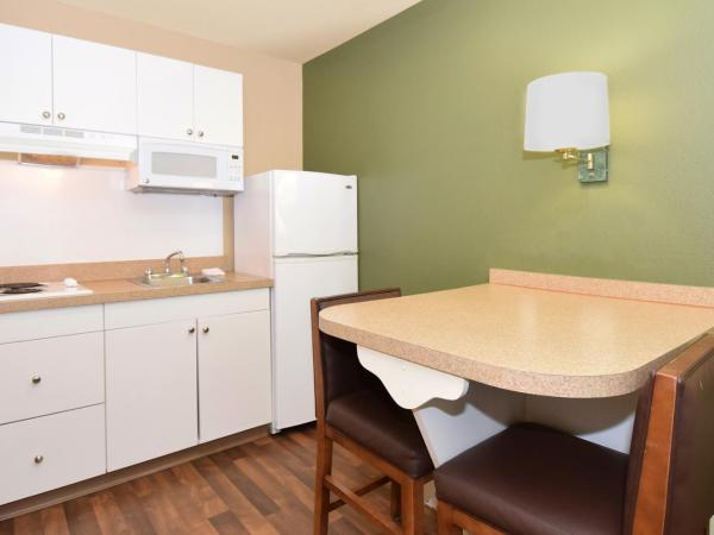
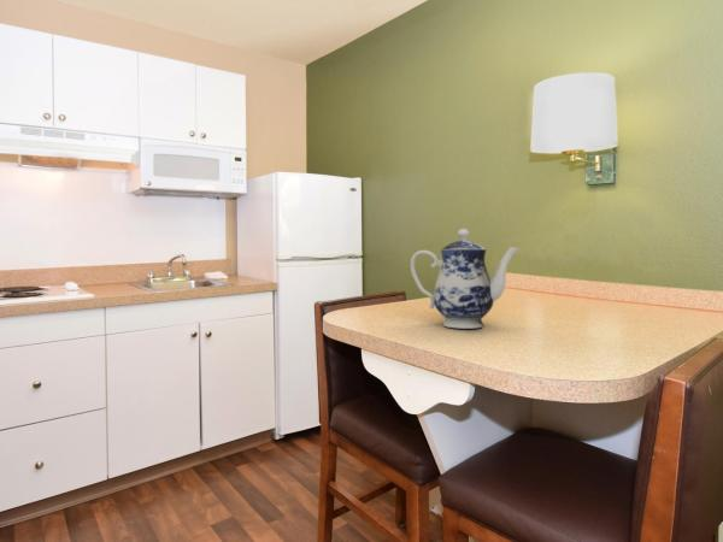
+ teapot (463, 277)
